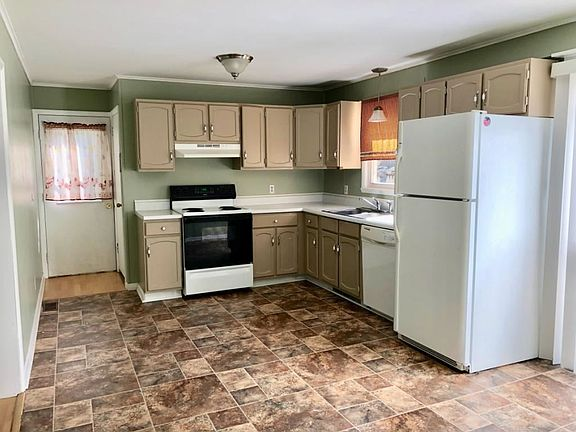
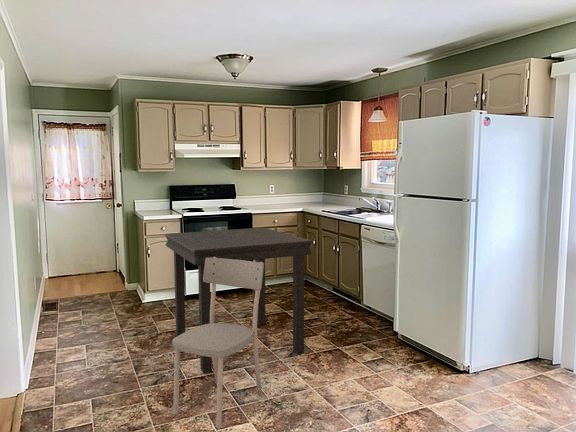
+ dining table (259, 296)
+ dining chair (218, 335)
